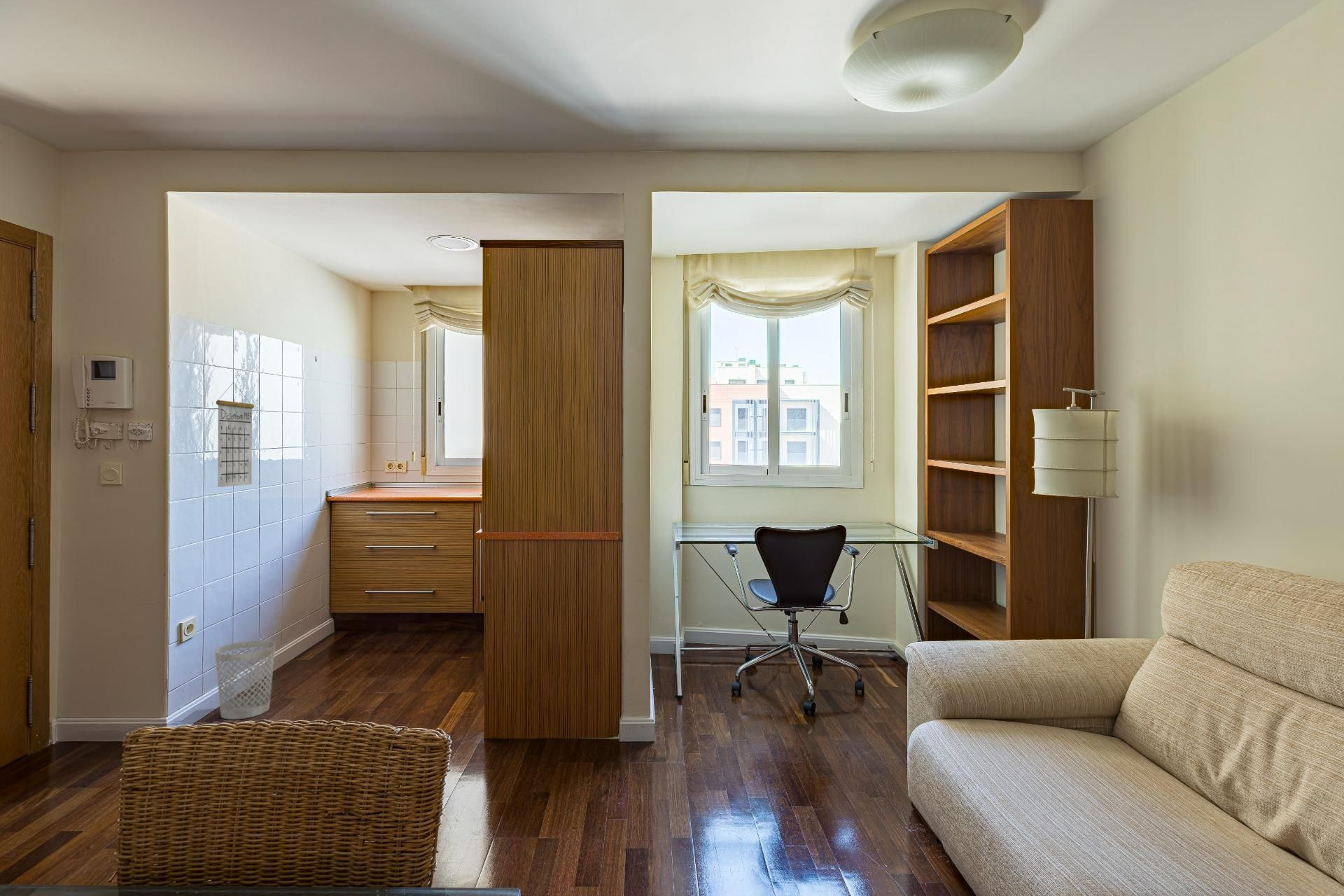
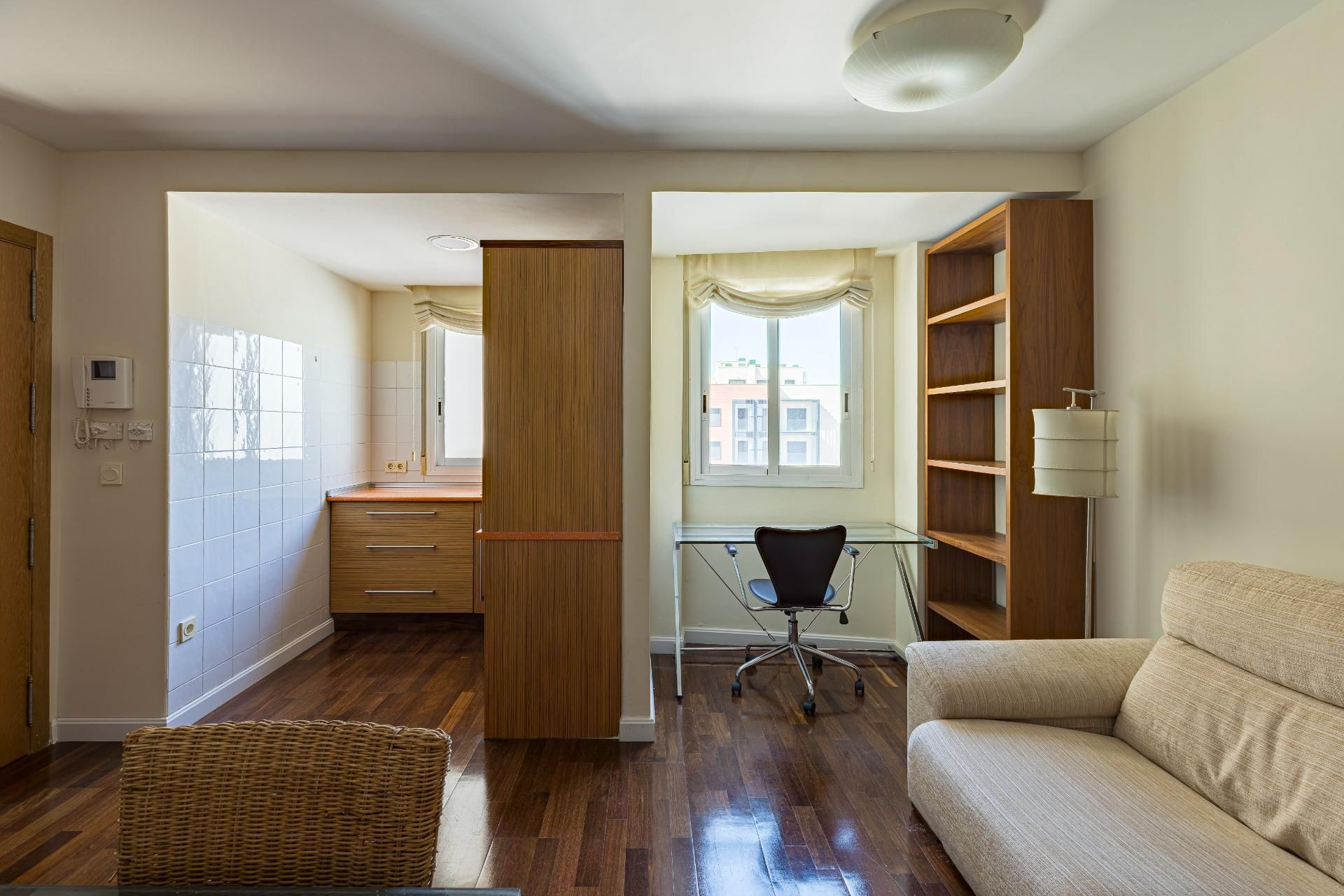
- wastebasket (245, 679)
- calendar (235, 433)
